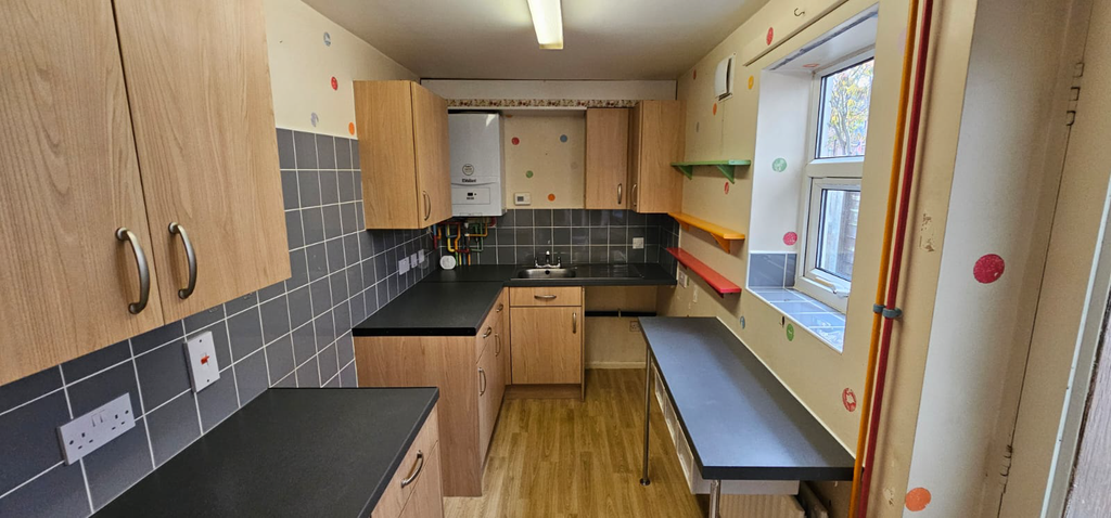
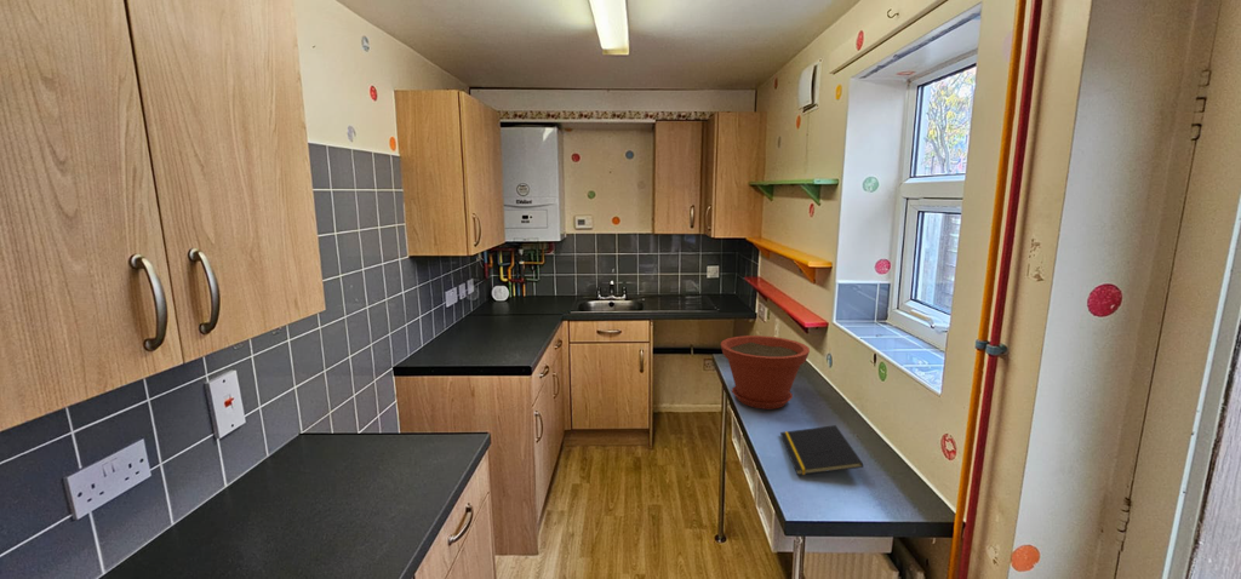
+ plant pot (762, 373)
+ notepad (817, 448)
